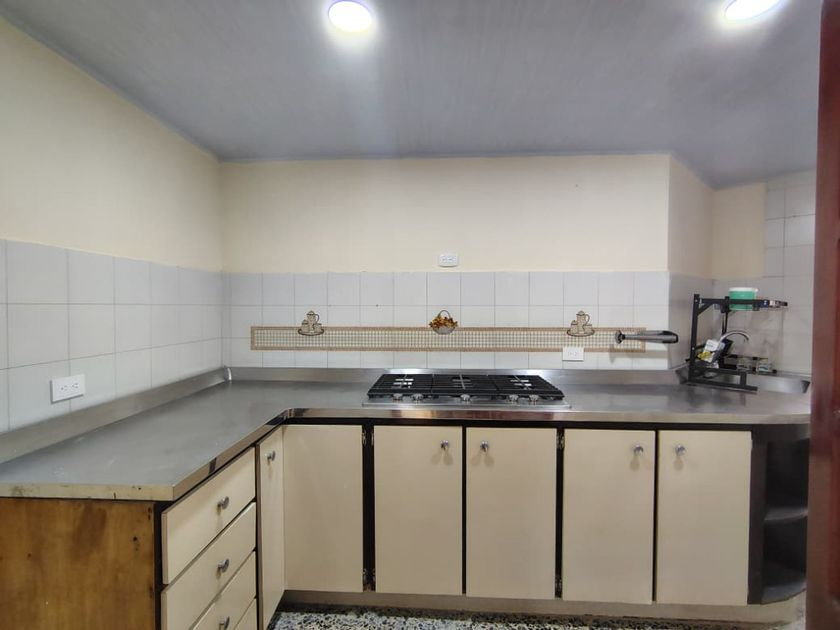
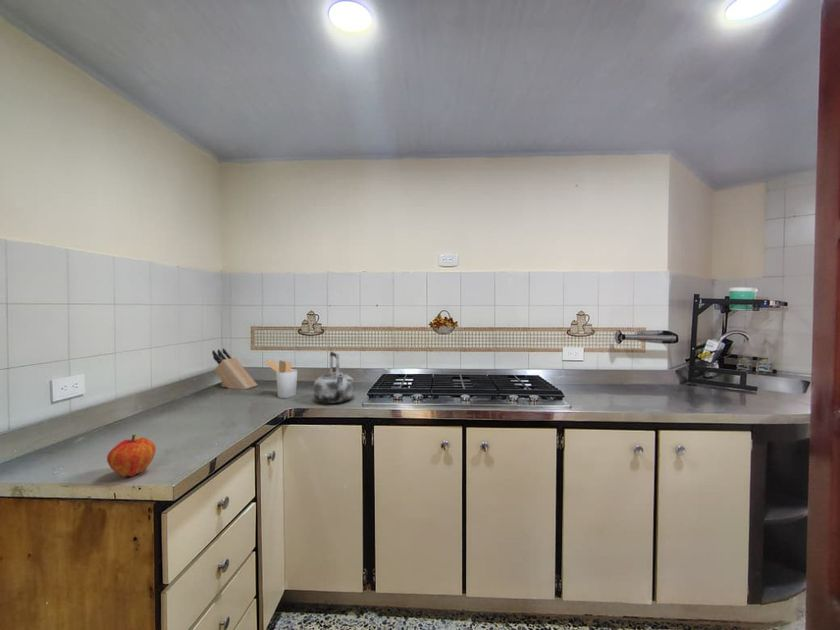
+ knife block (233, 368)
+ kettle (335, 377)
+ fruit (132, 454)
+ utensil holder (281, 377)
